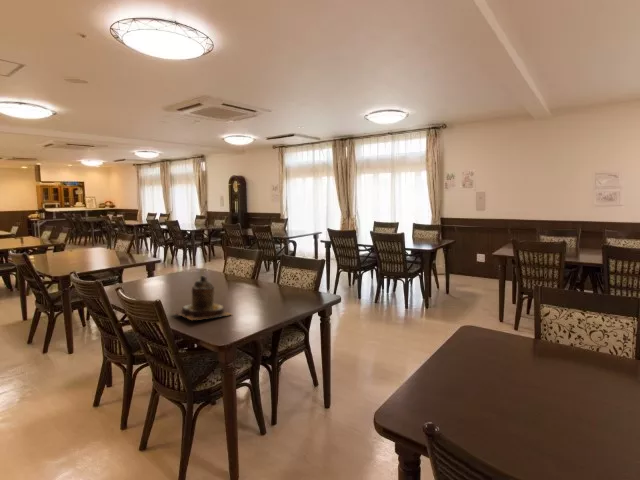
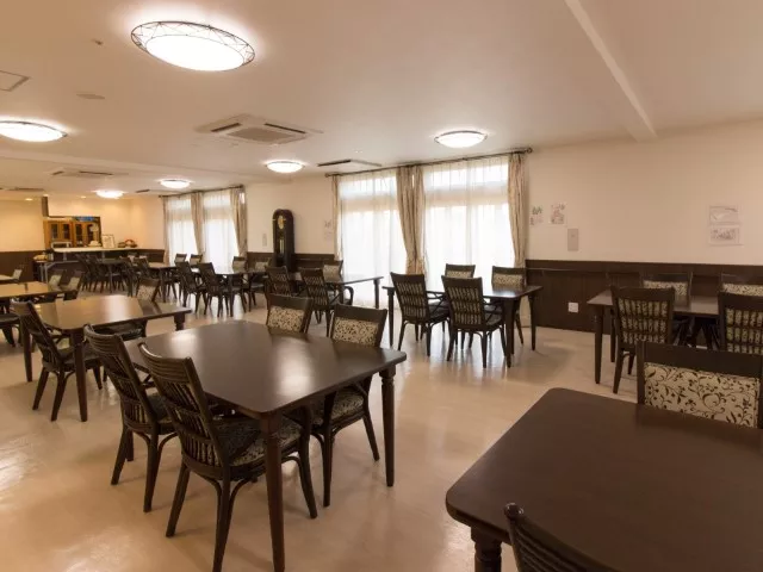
- teapot (200, 295)
